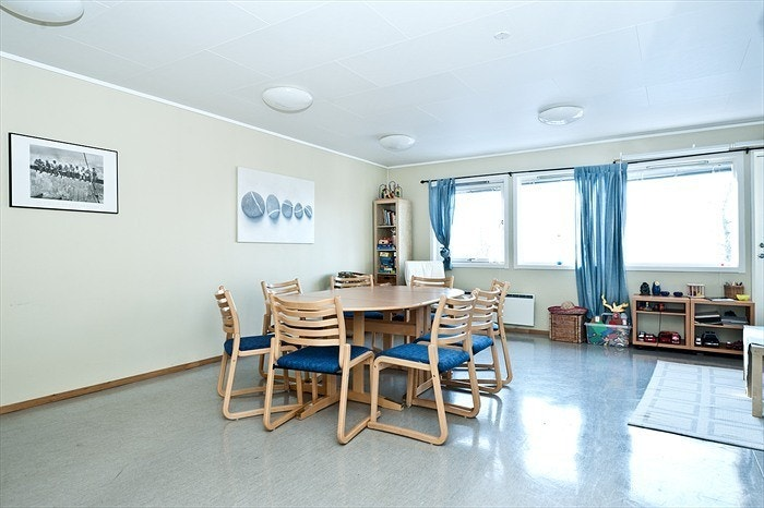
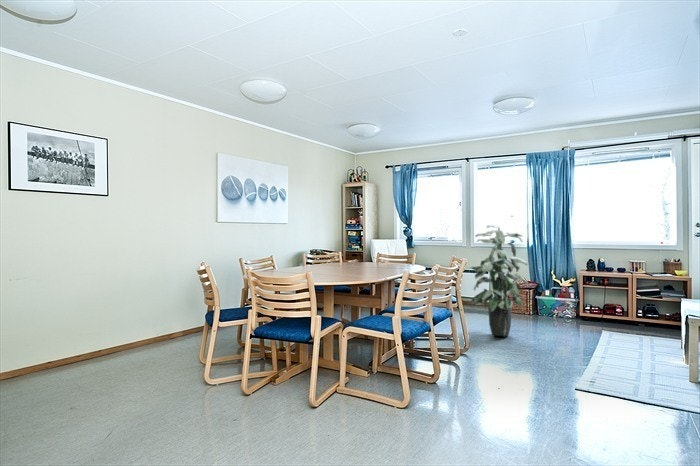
+ indoor plant (496, 279)
